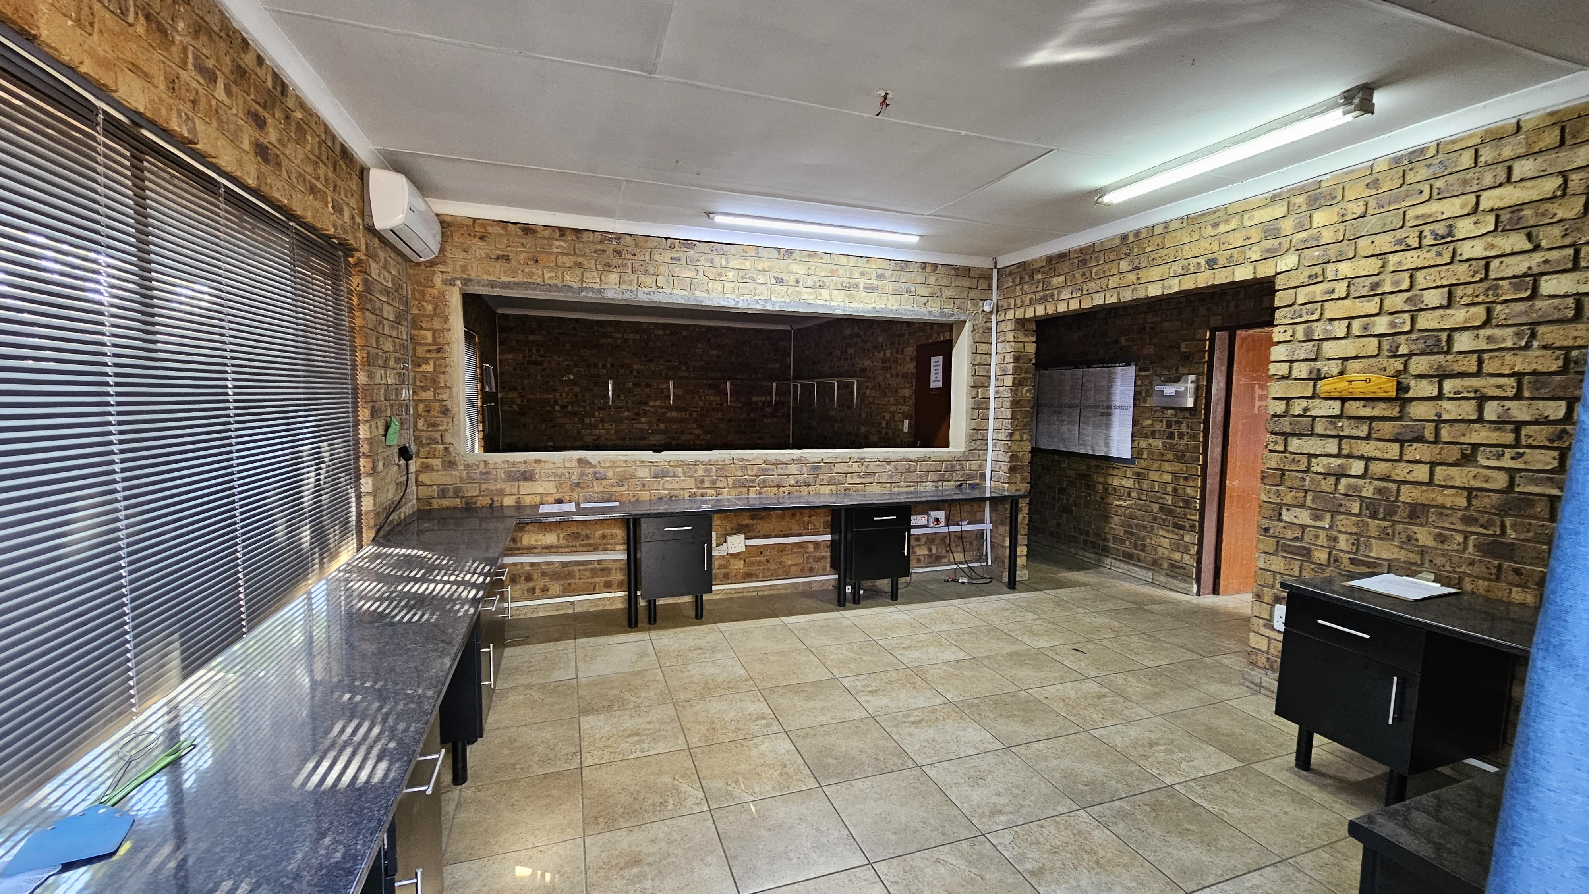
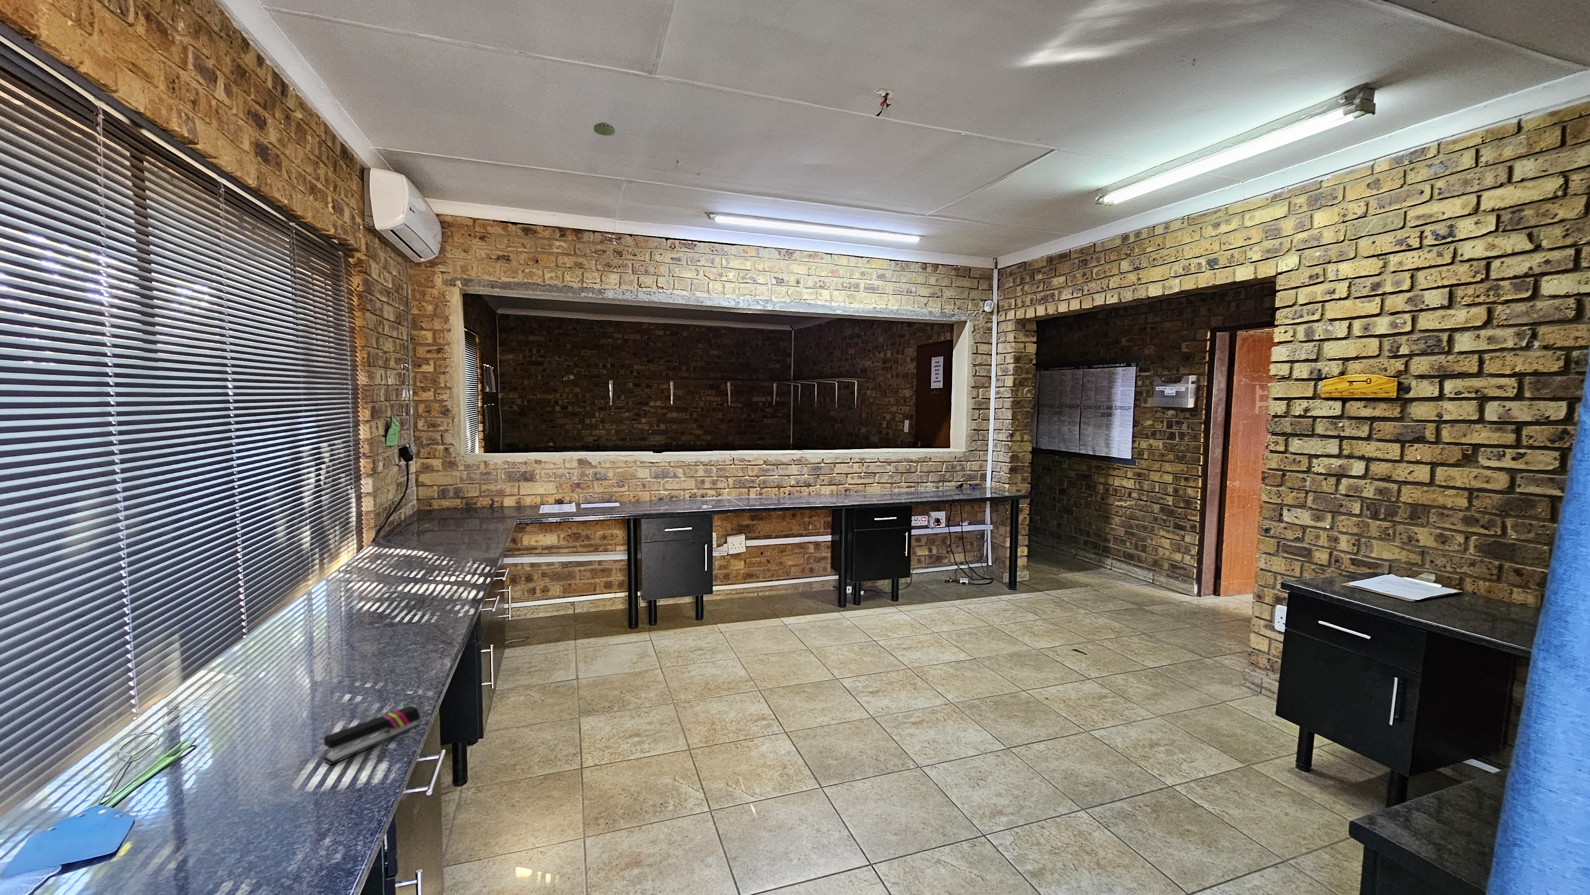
+ smoke detector (604, 129)
+ stapler (375, 731)
